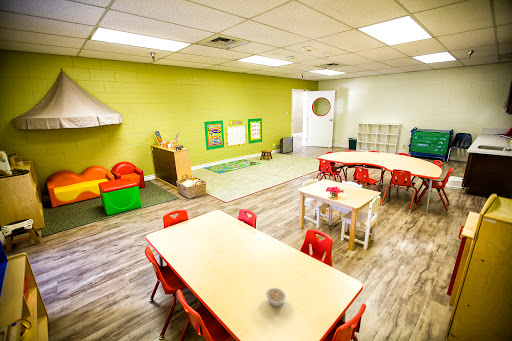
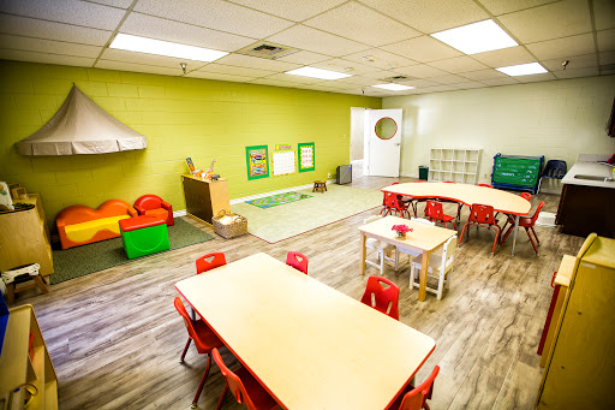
- legume (276, 297)
